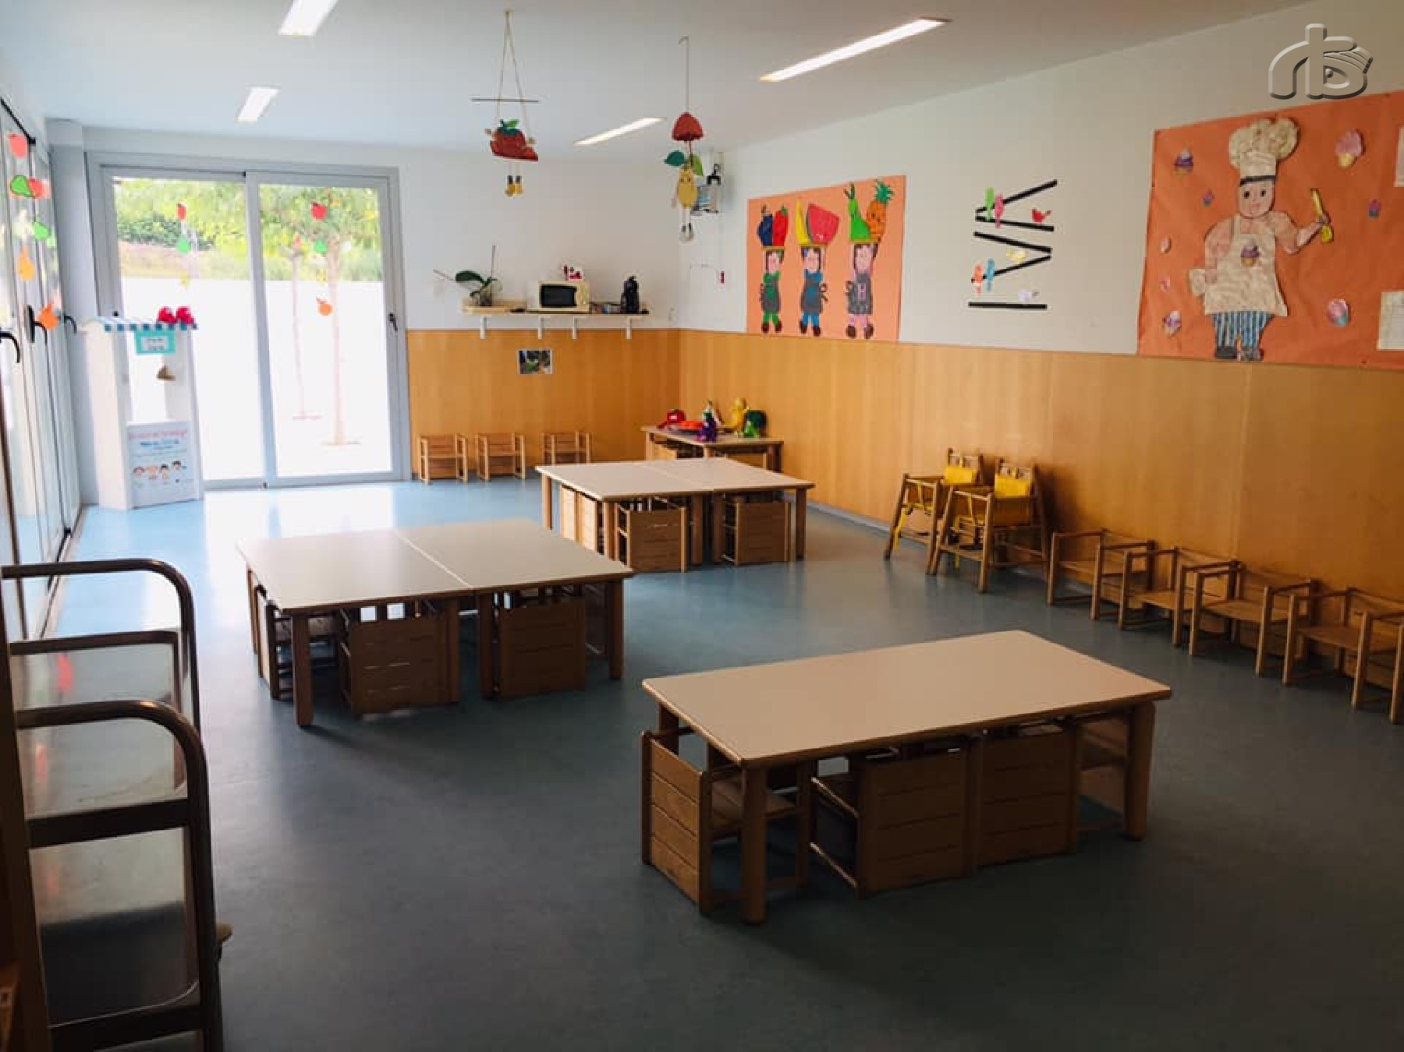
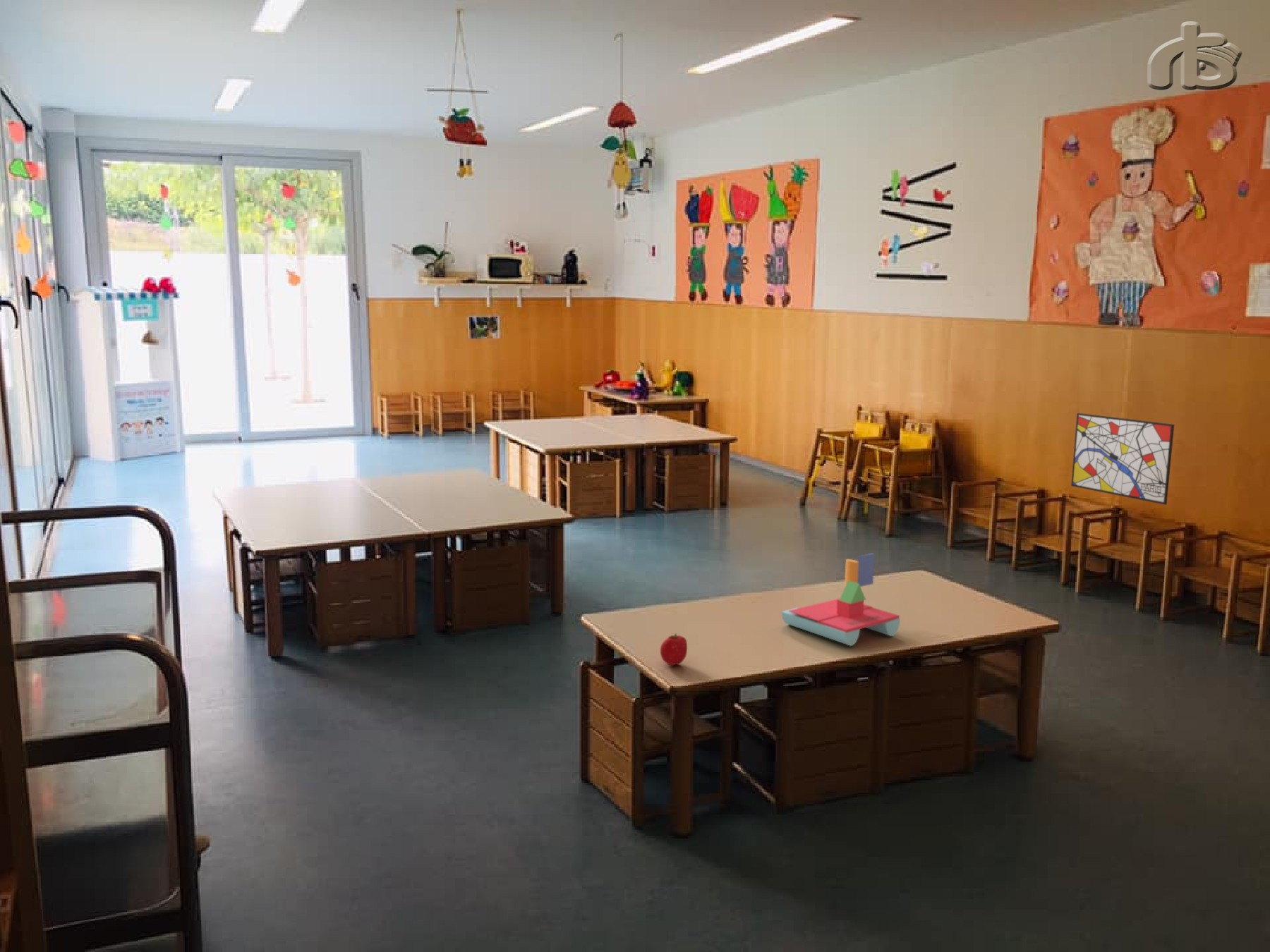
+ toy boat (848, 595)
+ fruit (673, 649)
+ wall art (1120, 456)
